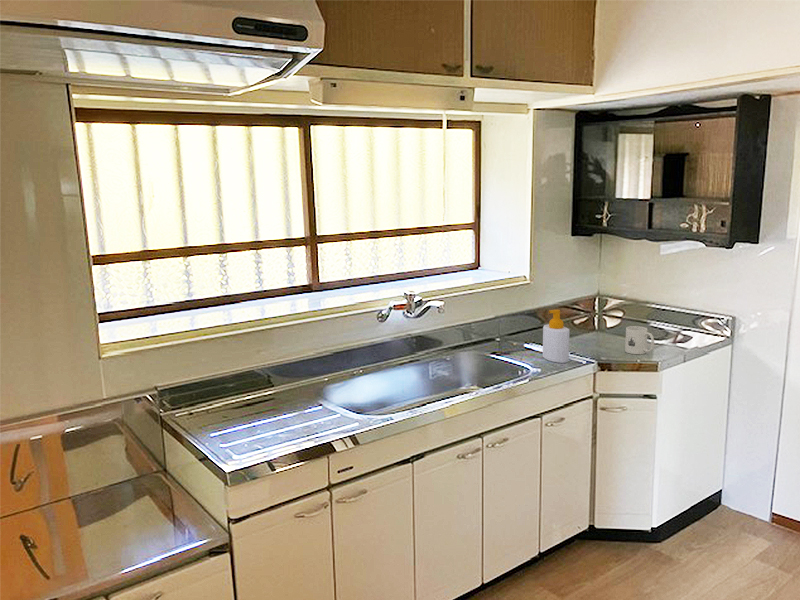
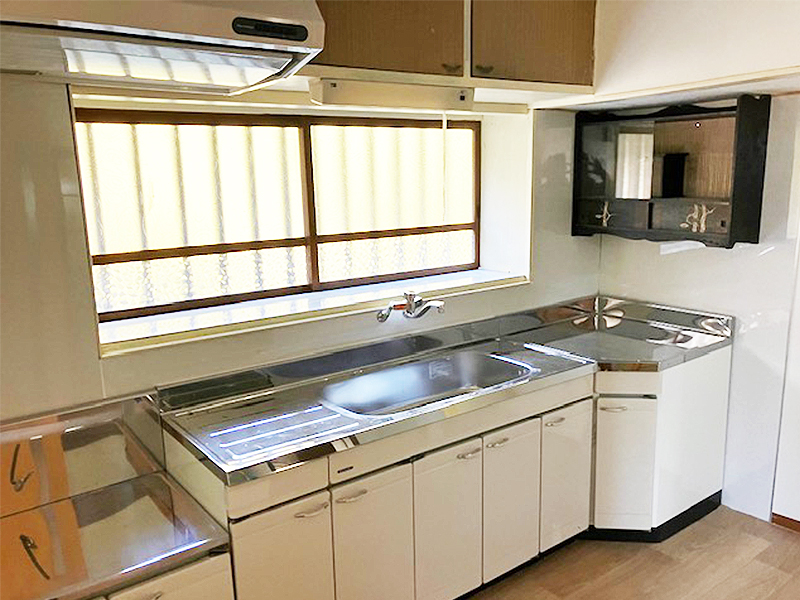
- soap bottle (556, 334)
- mug (640, 340)
